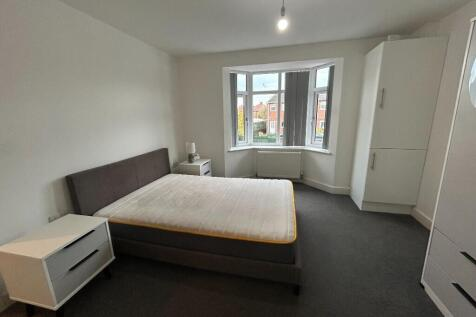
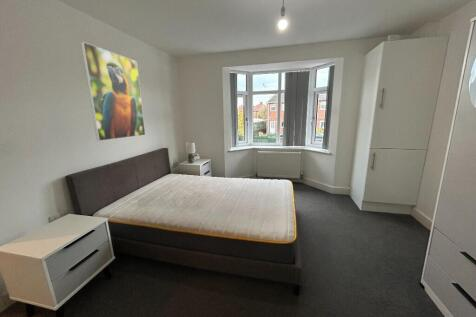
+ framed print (119, 97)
